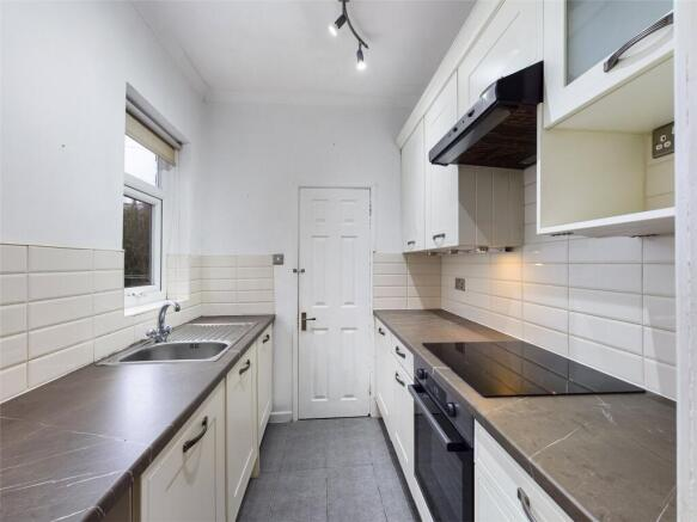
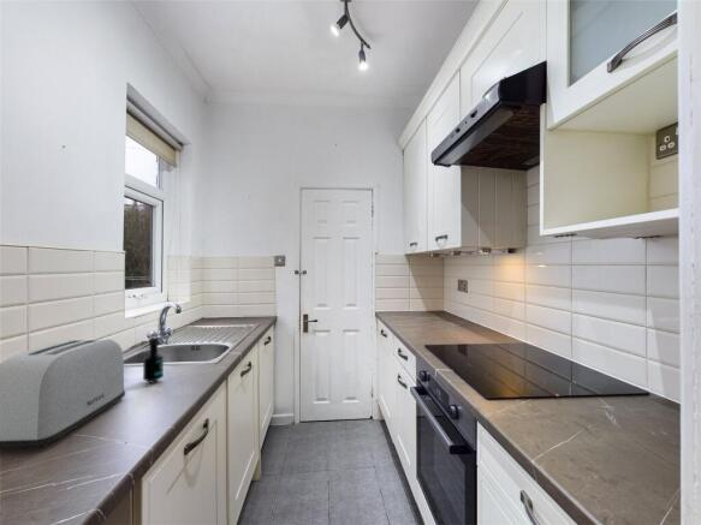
+ toaster (66, 381)
+ bottle (153, 359)
